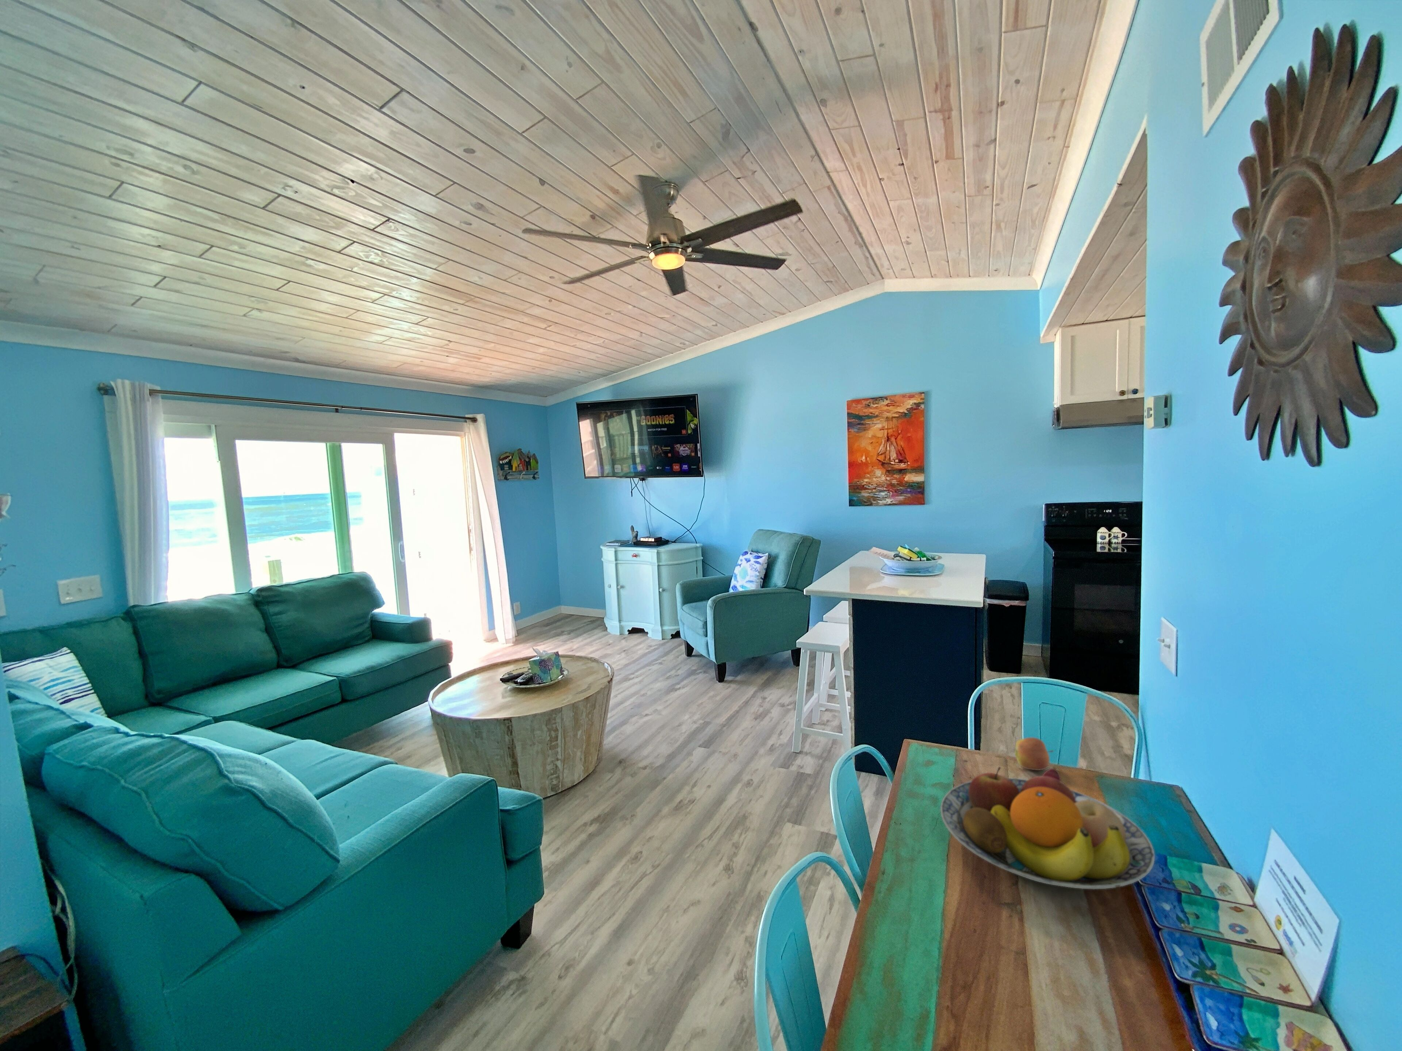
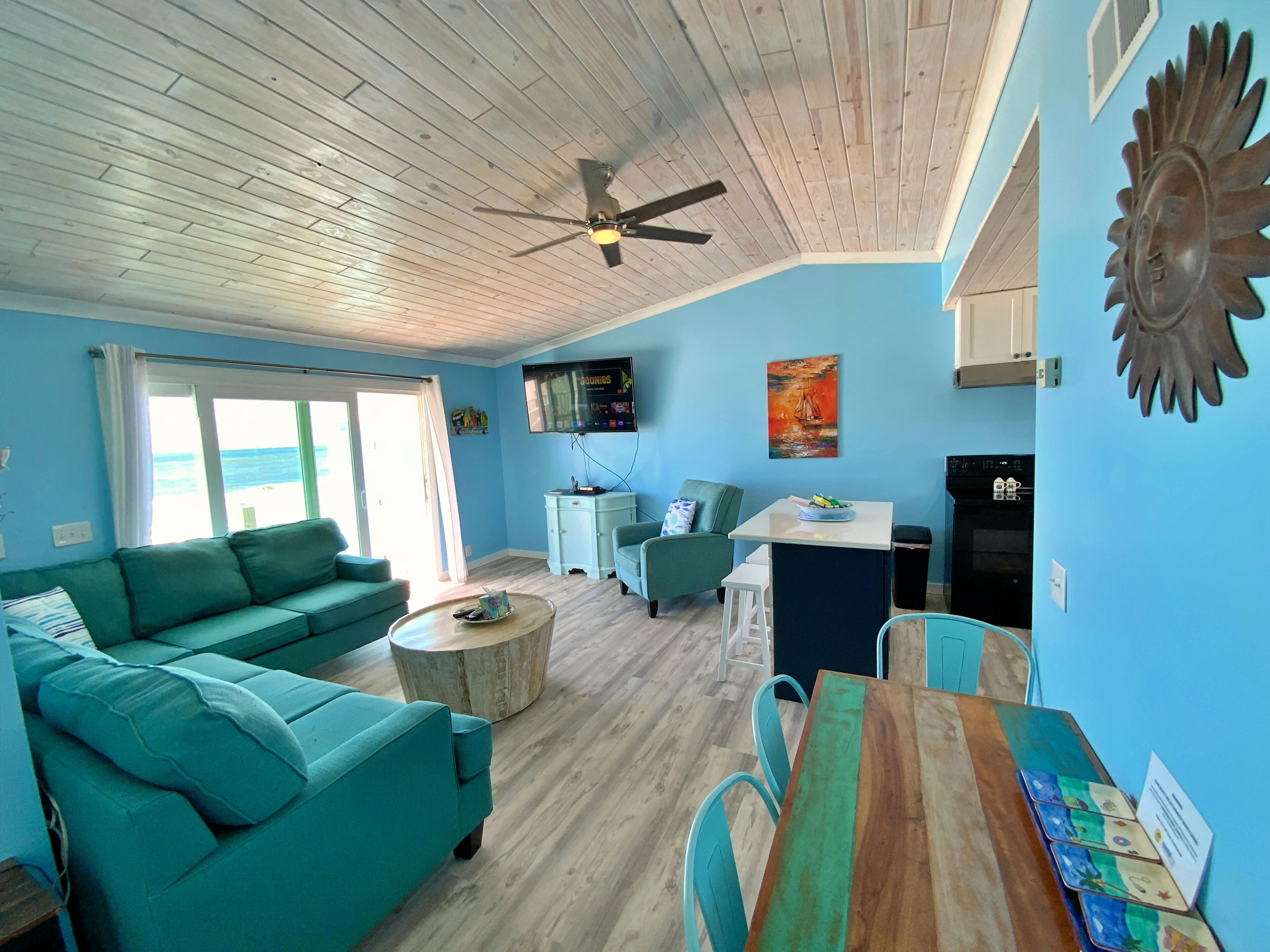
- apple (1034, 754)
- fruit bowl (1039, 817)
